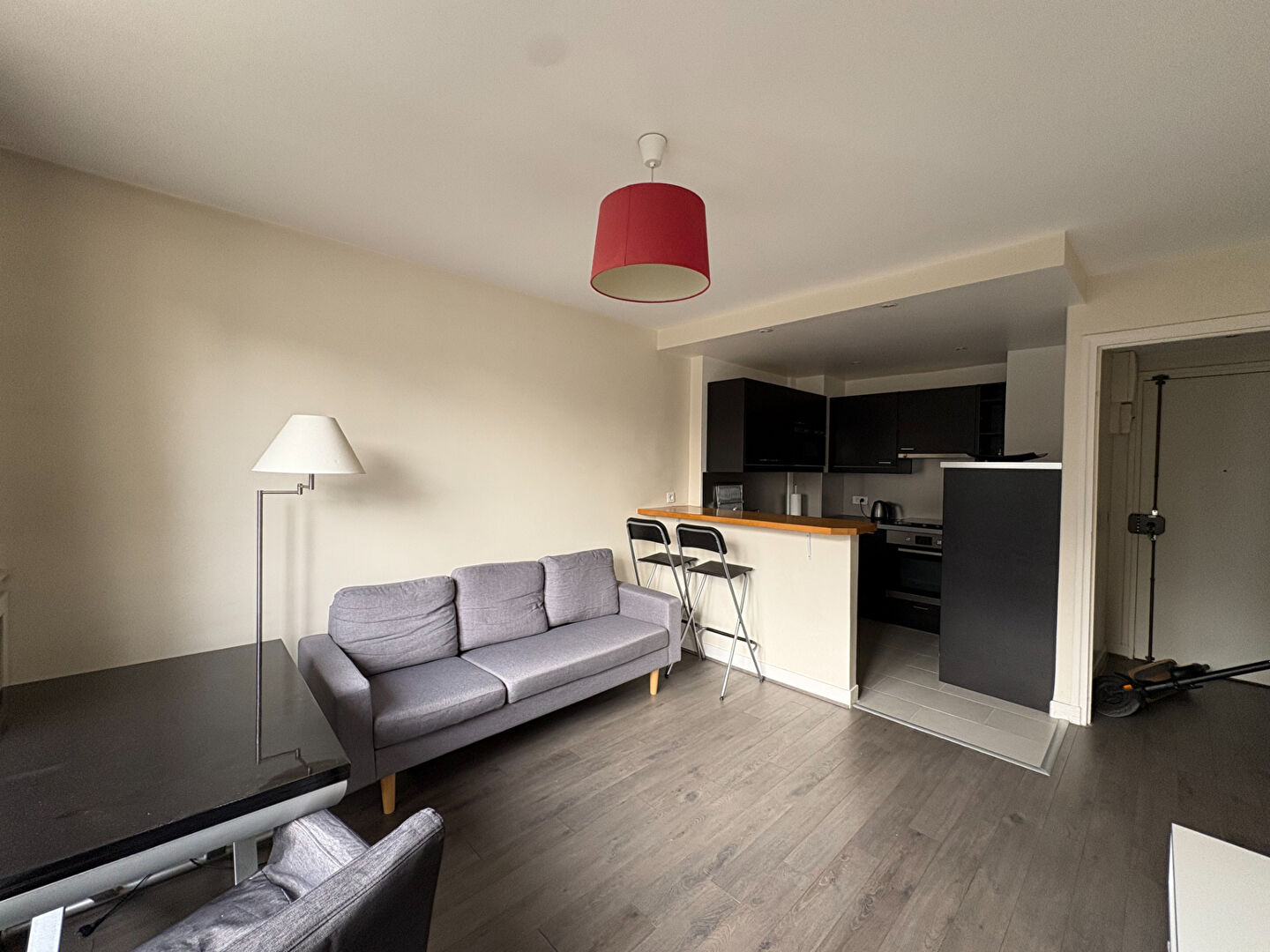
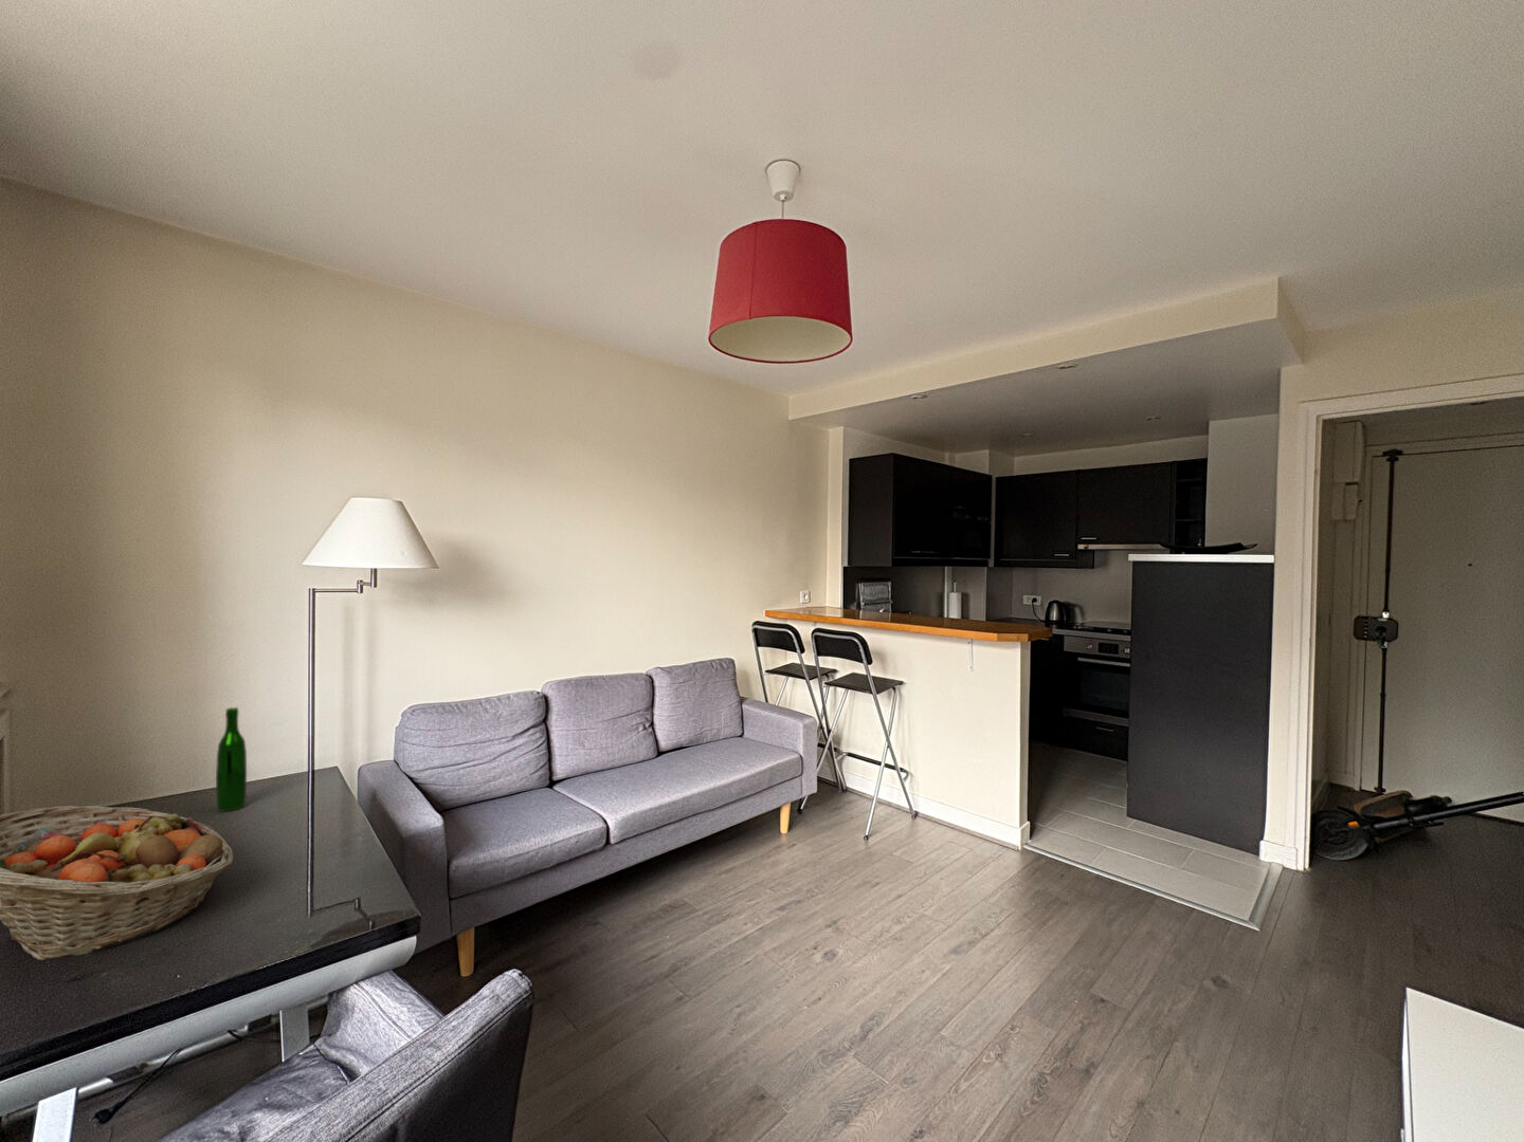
+ fruit basket (104, 862)
+ wine bottle (230, 757)
